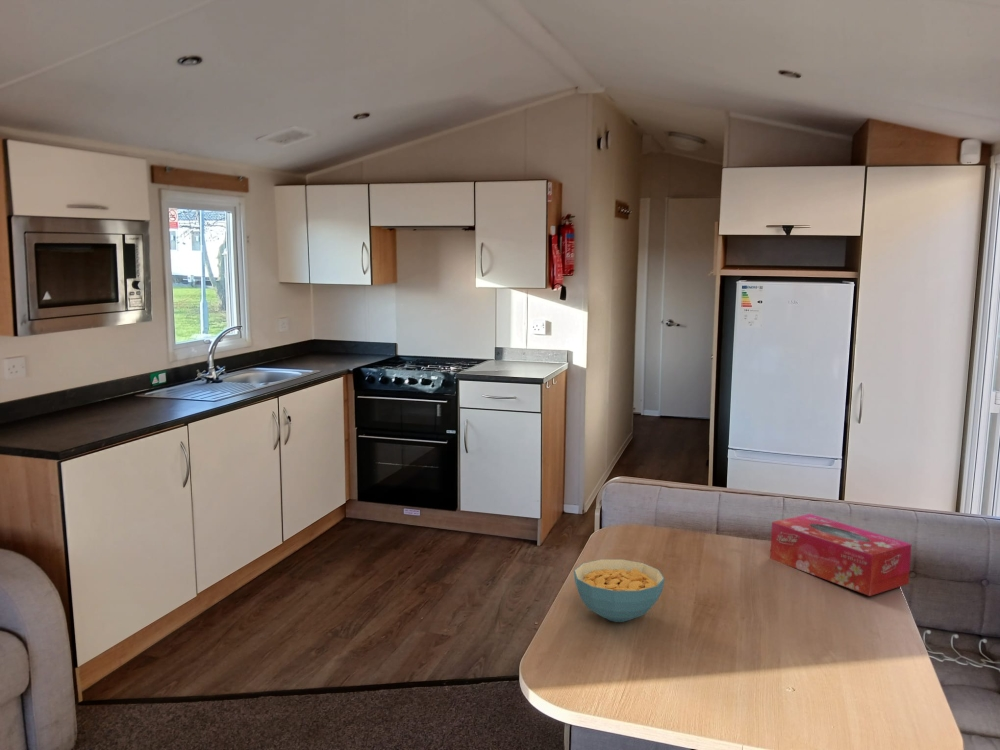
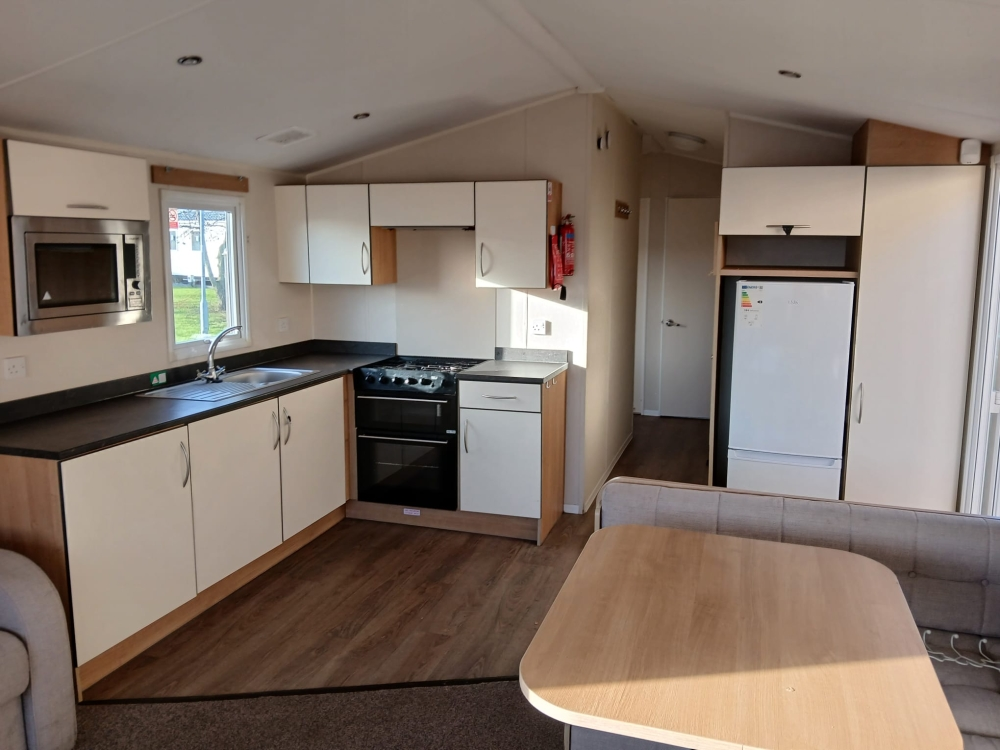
- cereal bowl (618, 595)
- tissue box (837, 551)
